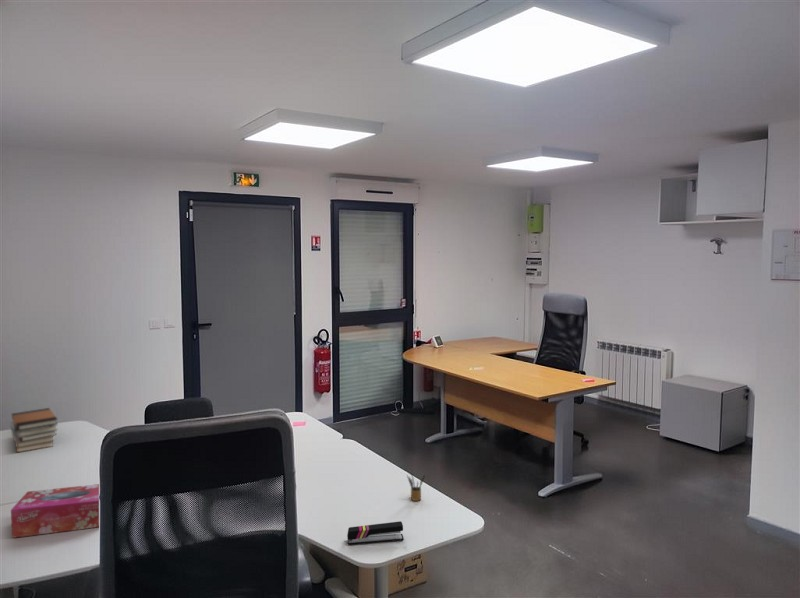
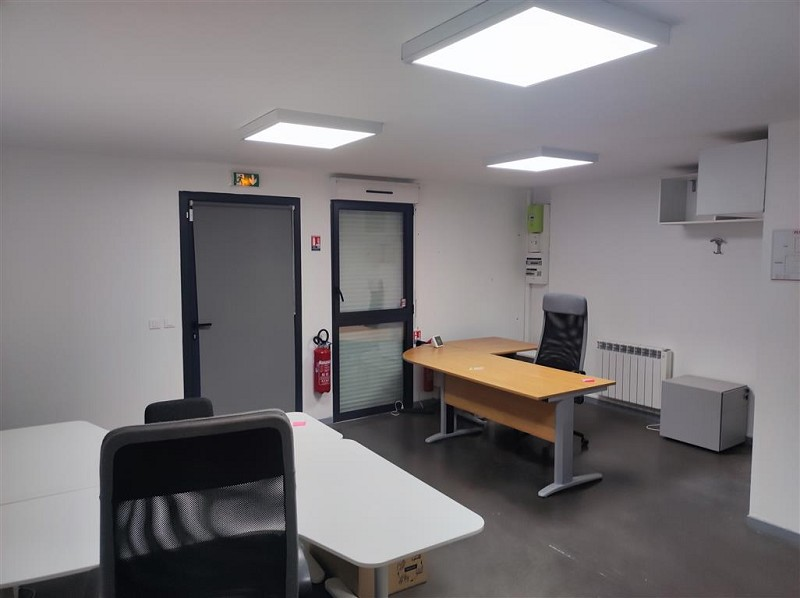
- tissue box (65, 508)
- stapler (375, 532)
- pencil box (417, 486)
- book stack (33, 429)
